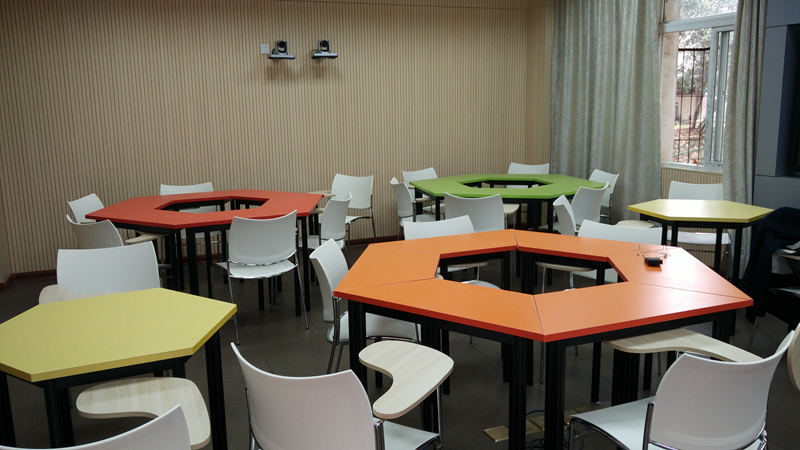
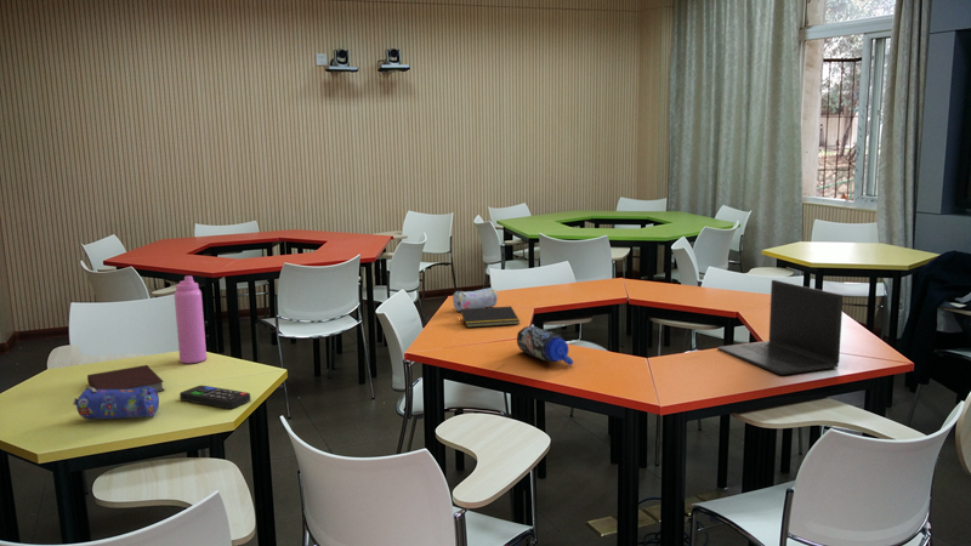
+ water bottle (189, 318)
+ pencil case (118, 402)
+ notepad (489, 315)
+ water bottle (544, 345)
+ remote control (215, 396)
+ notebook (125, 382)
+ laptop (776, 323)
+ pencil case (475, 298)
